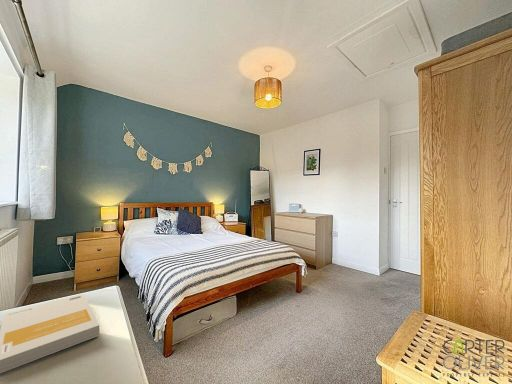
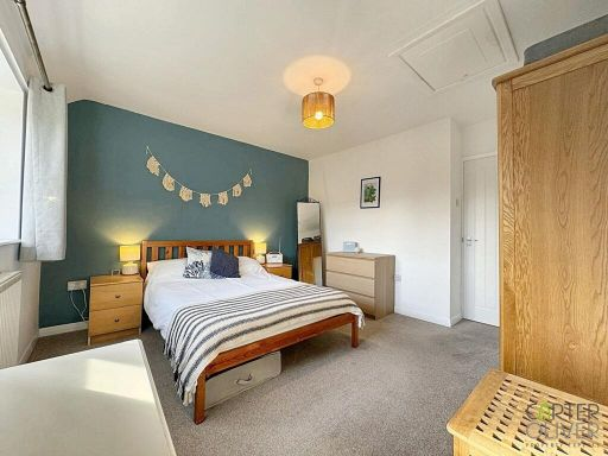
- book (49, 324)
